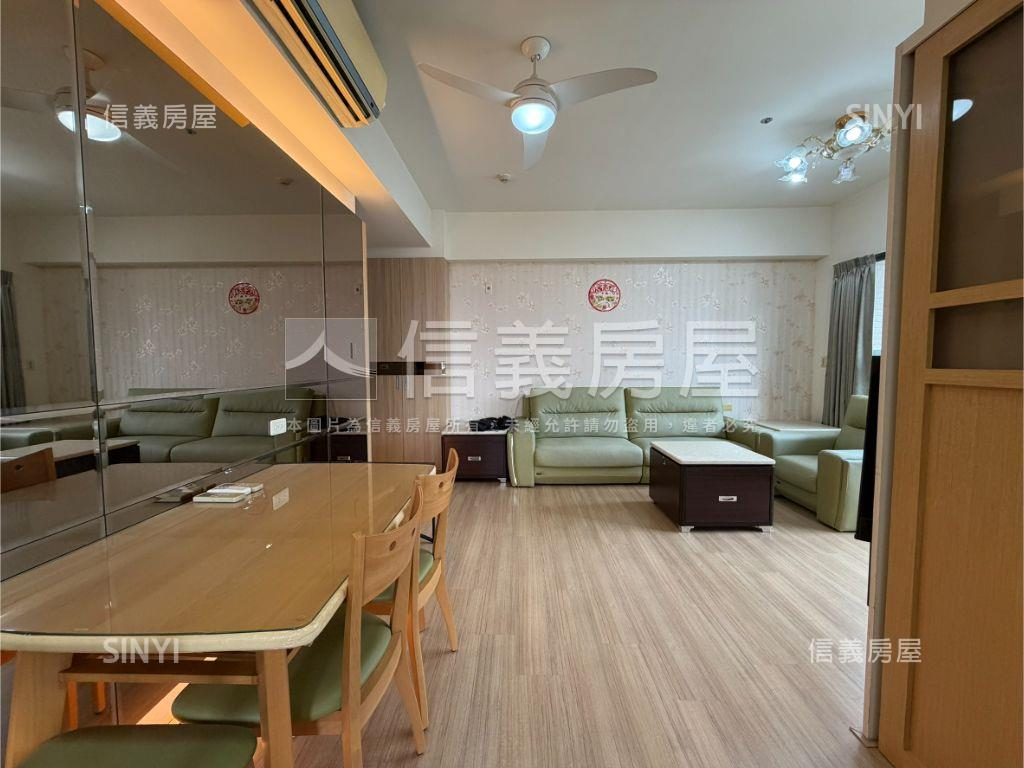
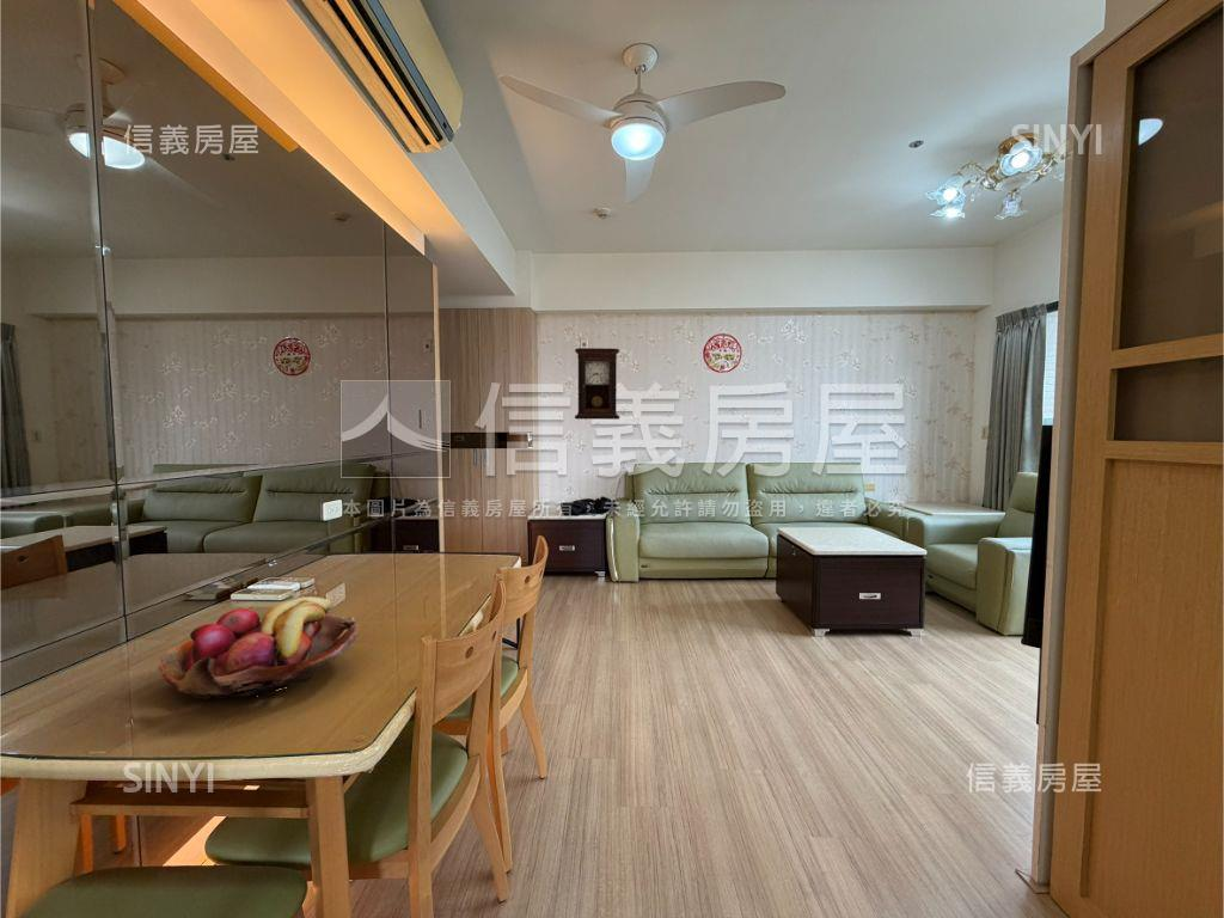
+ fruit basket (268, 641)
+ pendulum clock (596, 384)
